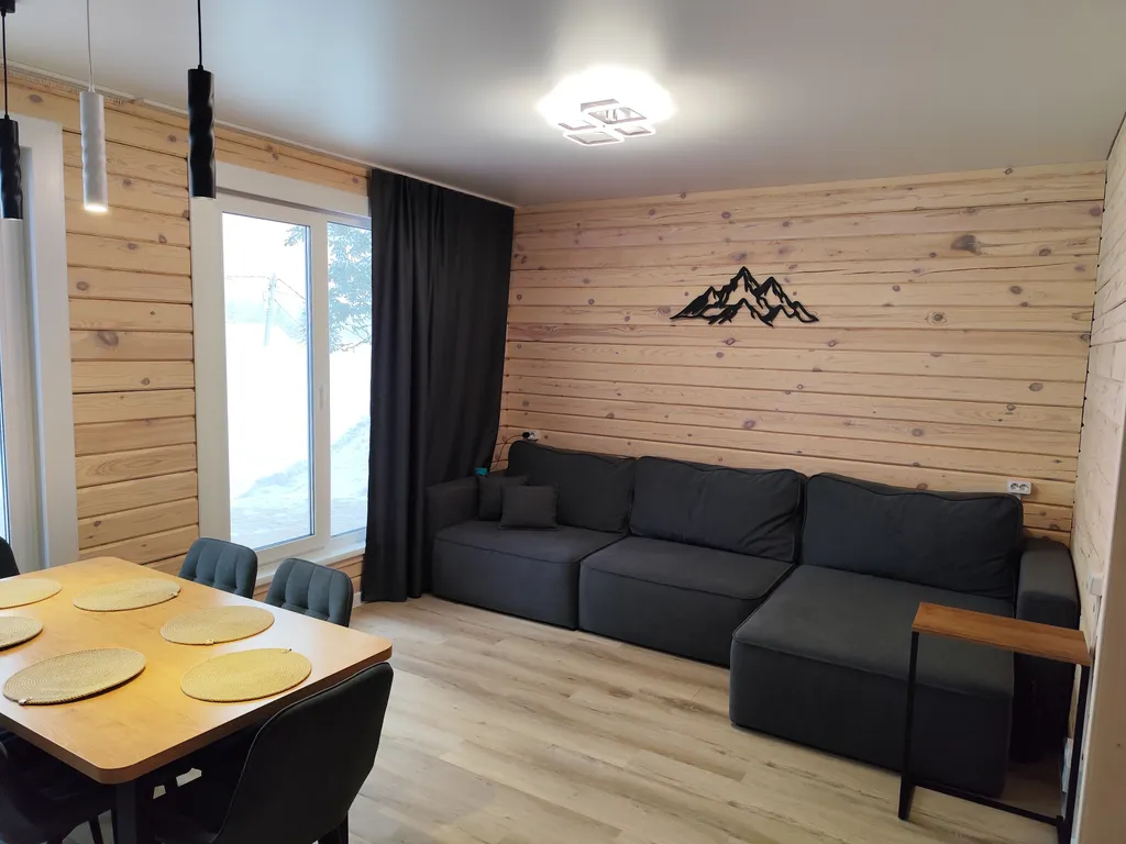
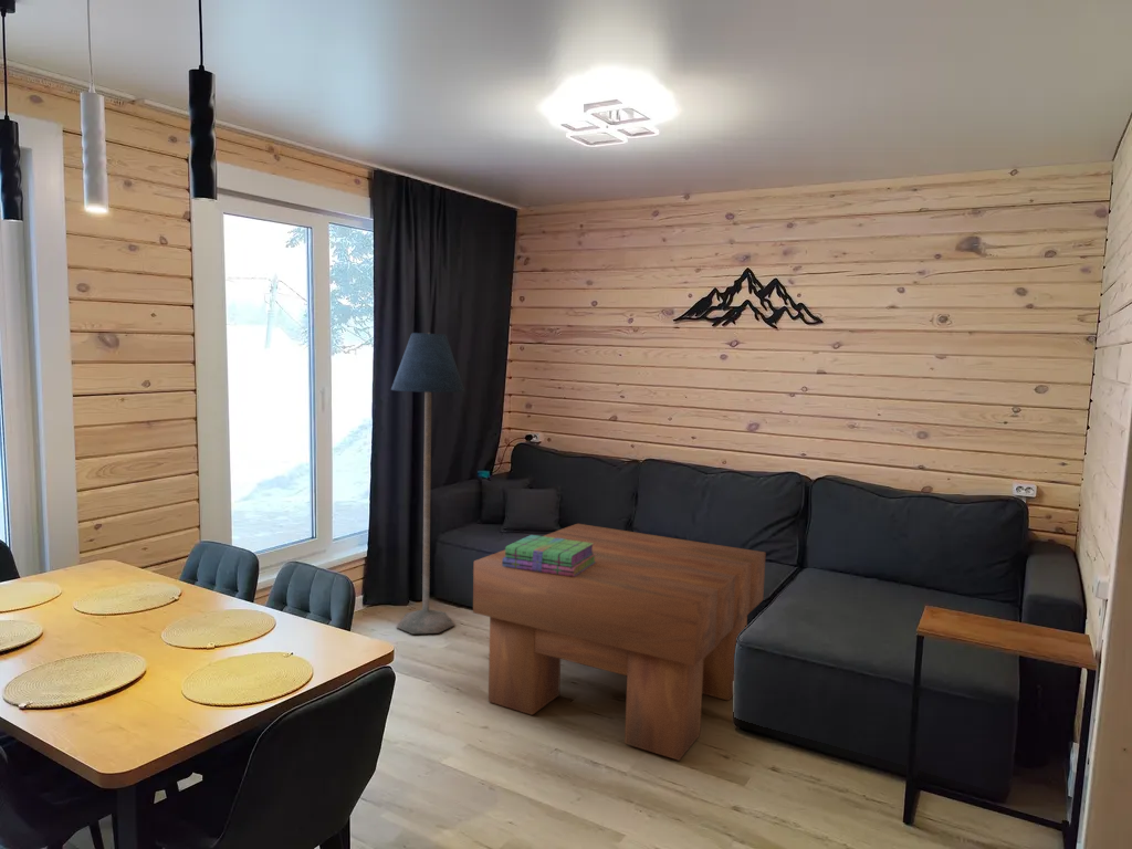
+ floor lamp (427, 481)
+ stack of books (549, 554)
+ coffee table (623, 625)
